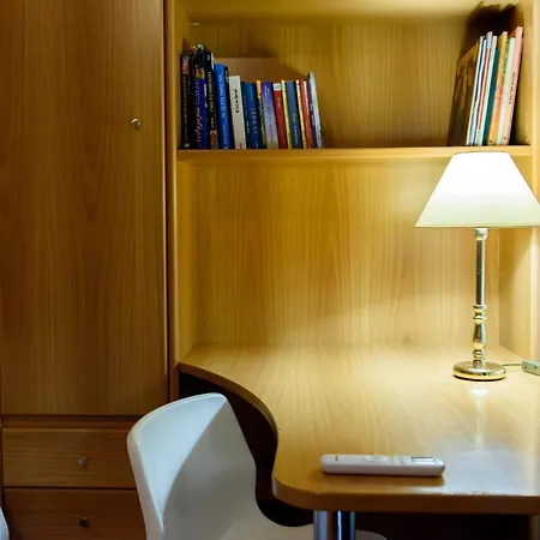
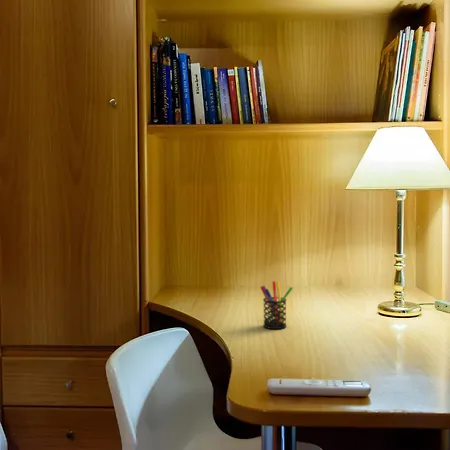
+ pen holder (277, 303)
